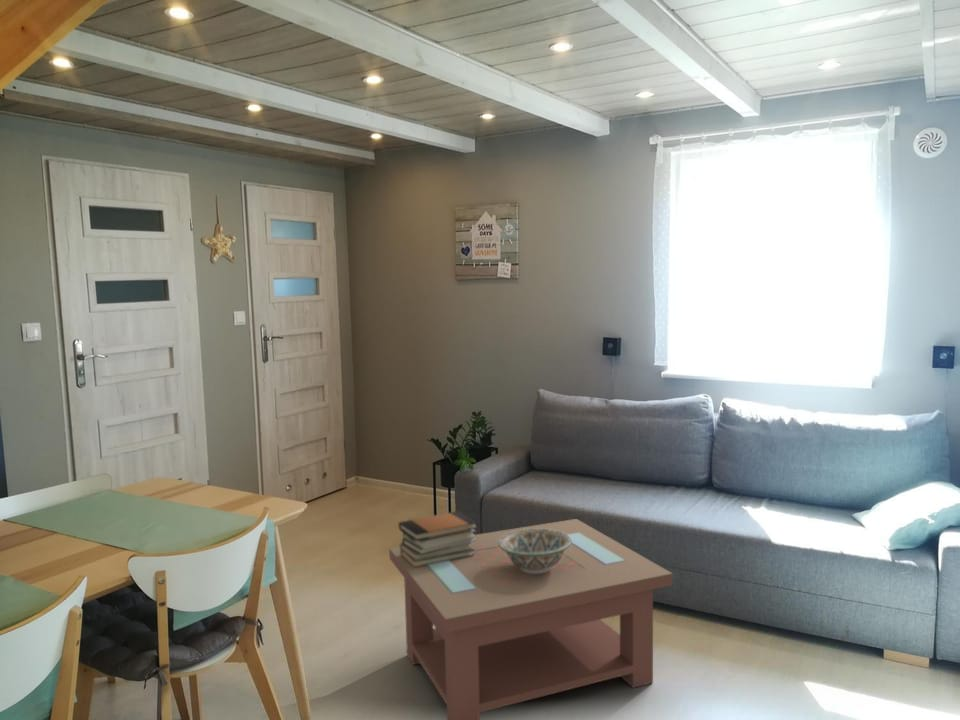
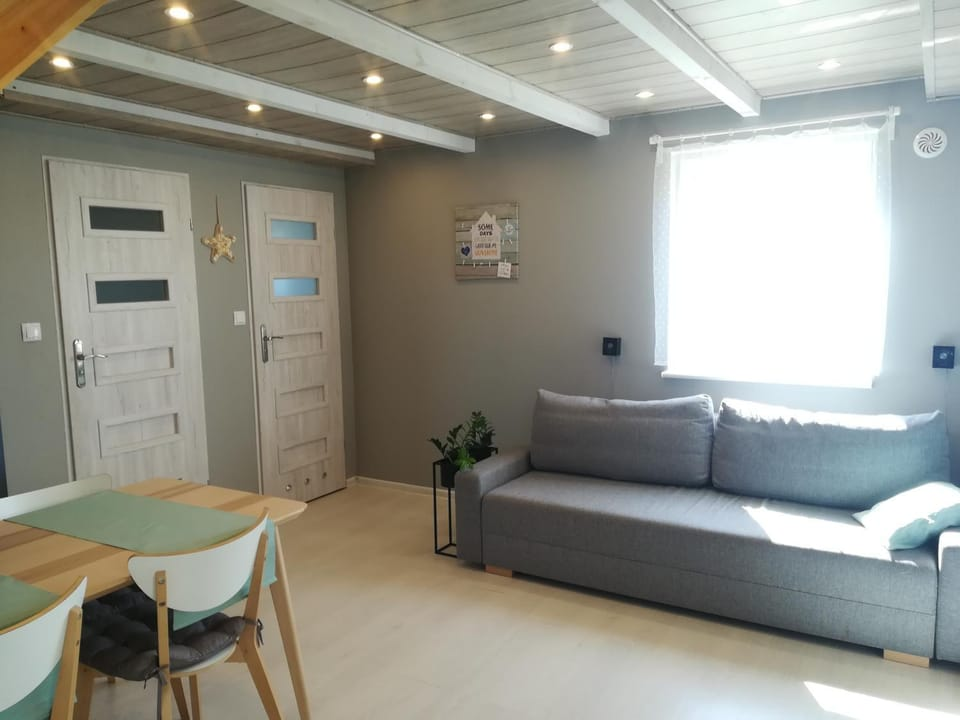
- decorative bowl (534, 553)
- book stack (438, 538)
- coffee table (523, 614)
